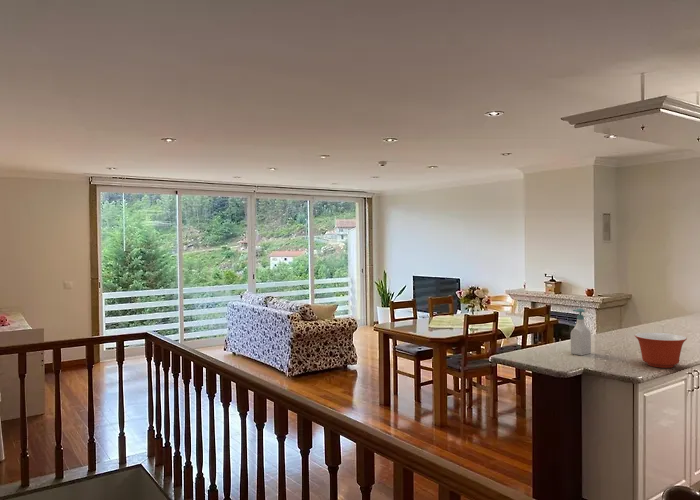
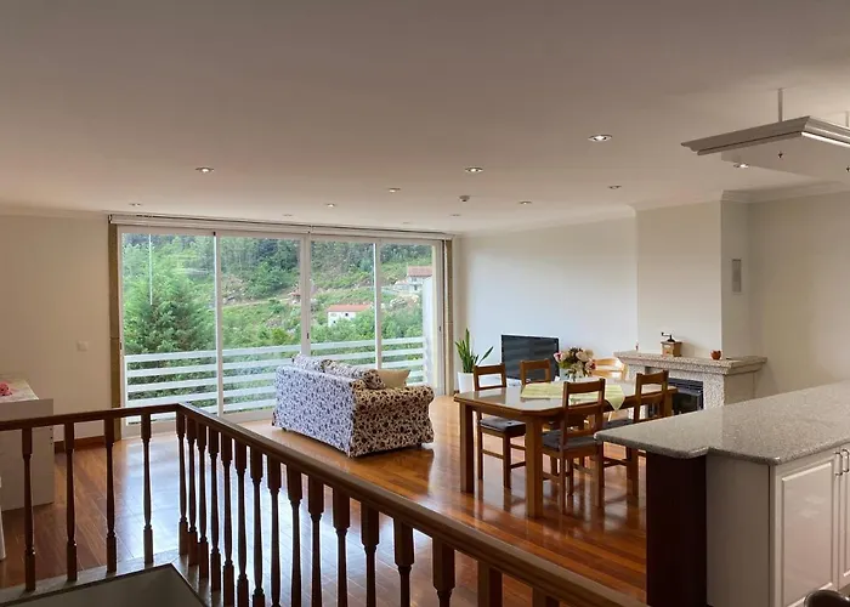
- mixing bowl (660, 350)
- soap bottle (579, 330)
